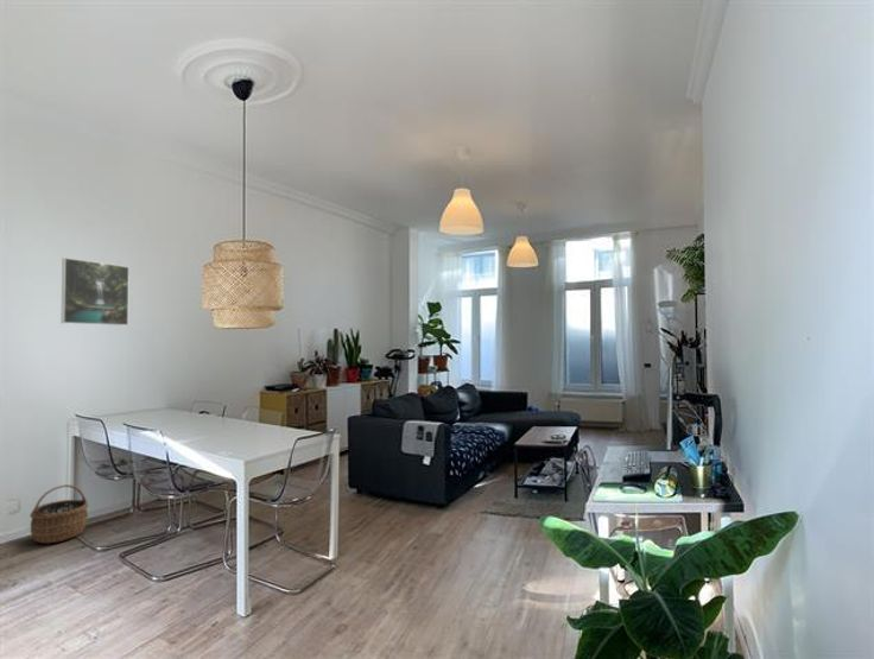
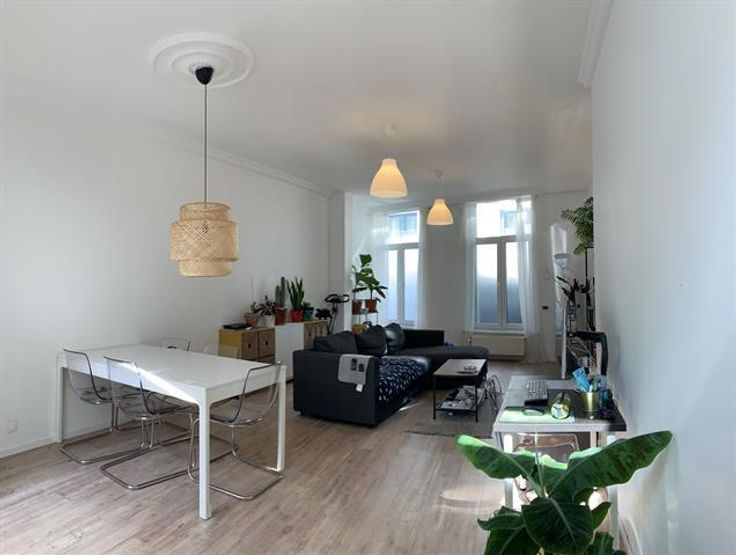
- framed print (96, 293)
- wicker basket (59, 511)
